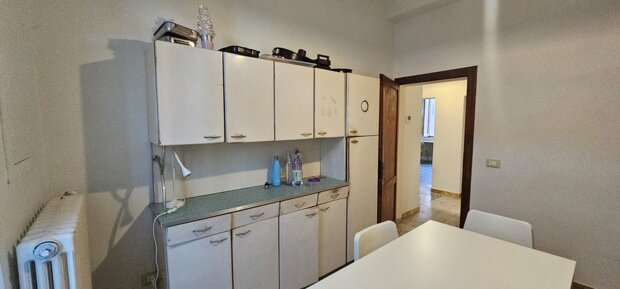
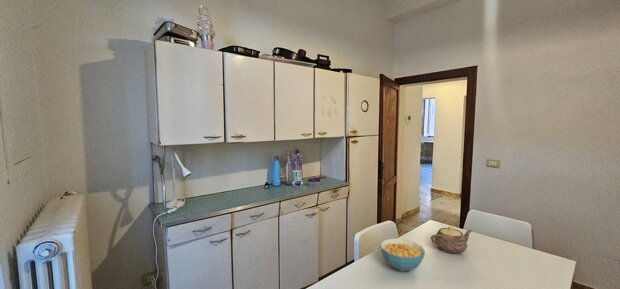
+ cereal bowl (401, 257)
+ teapot (451, 238)
